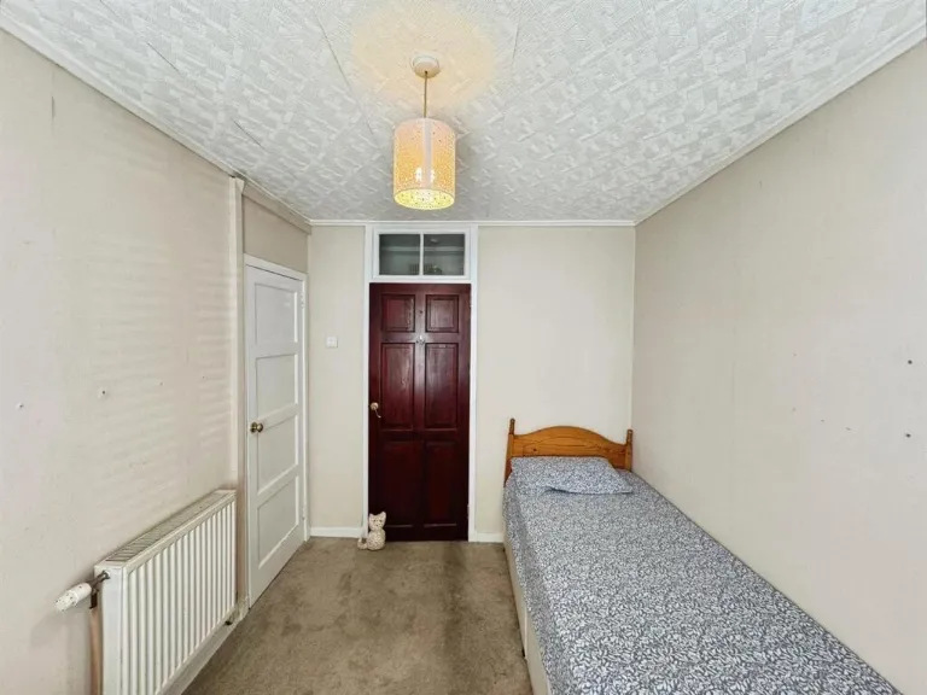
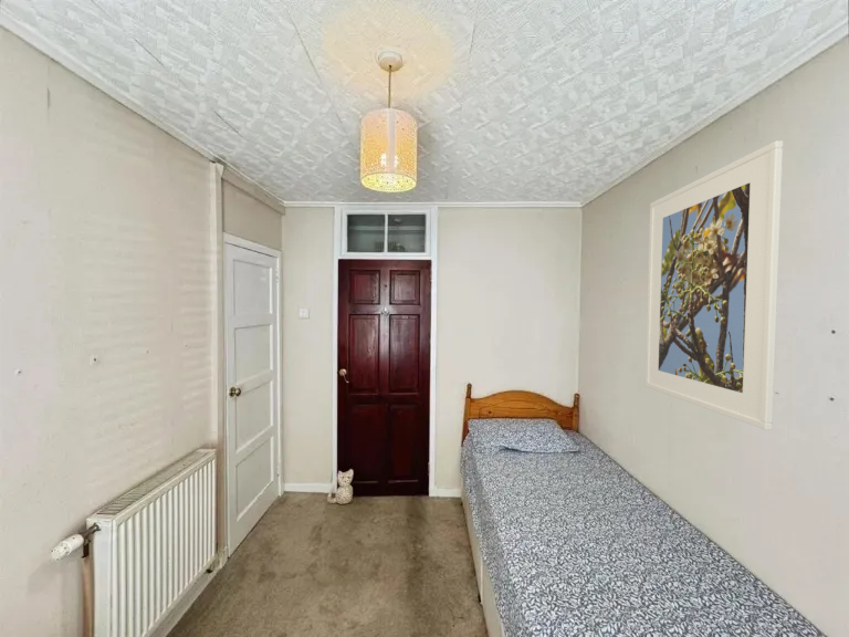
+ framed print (698, 292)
